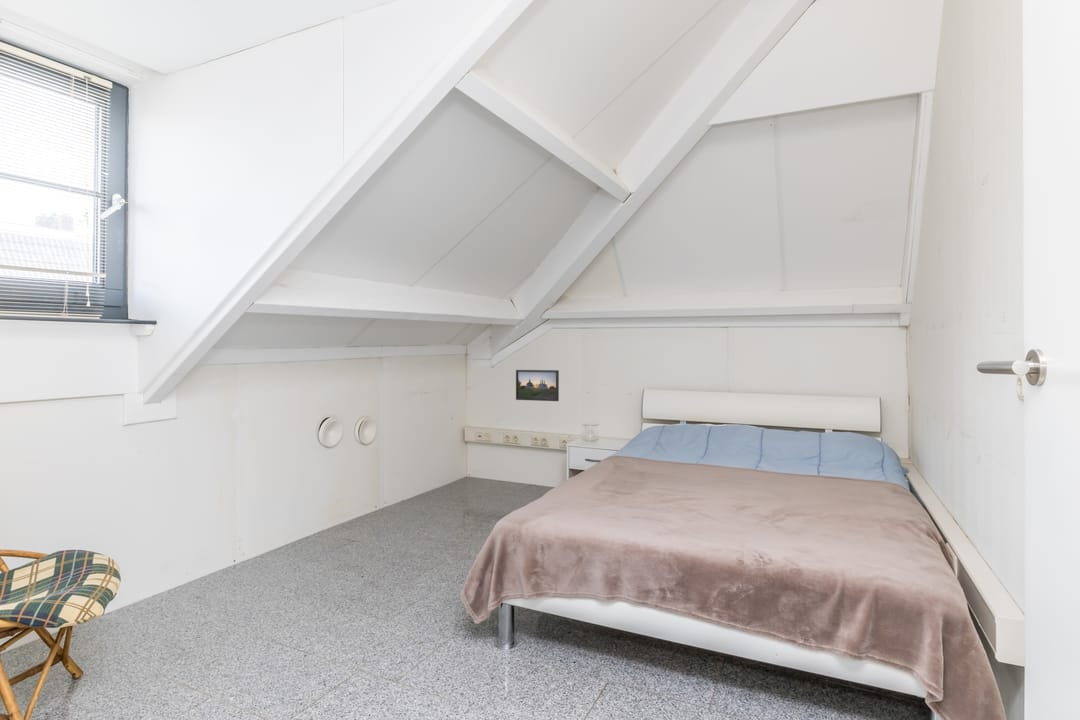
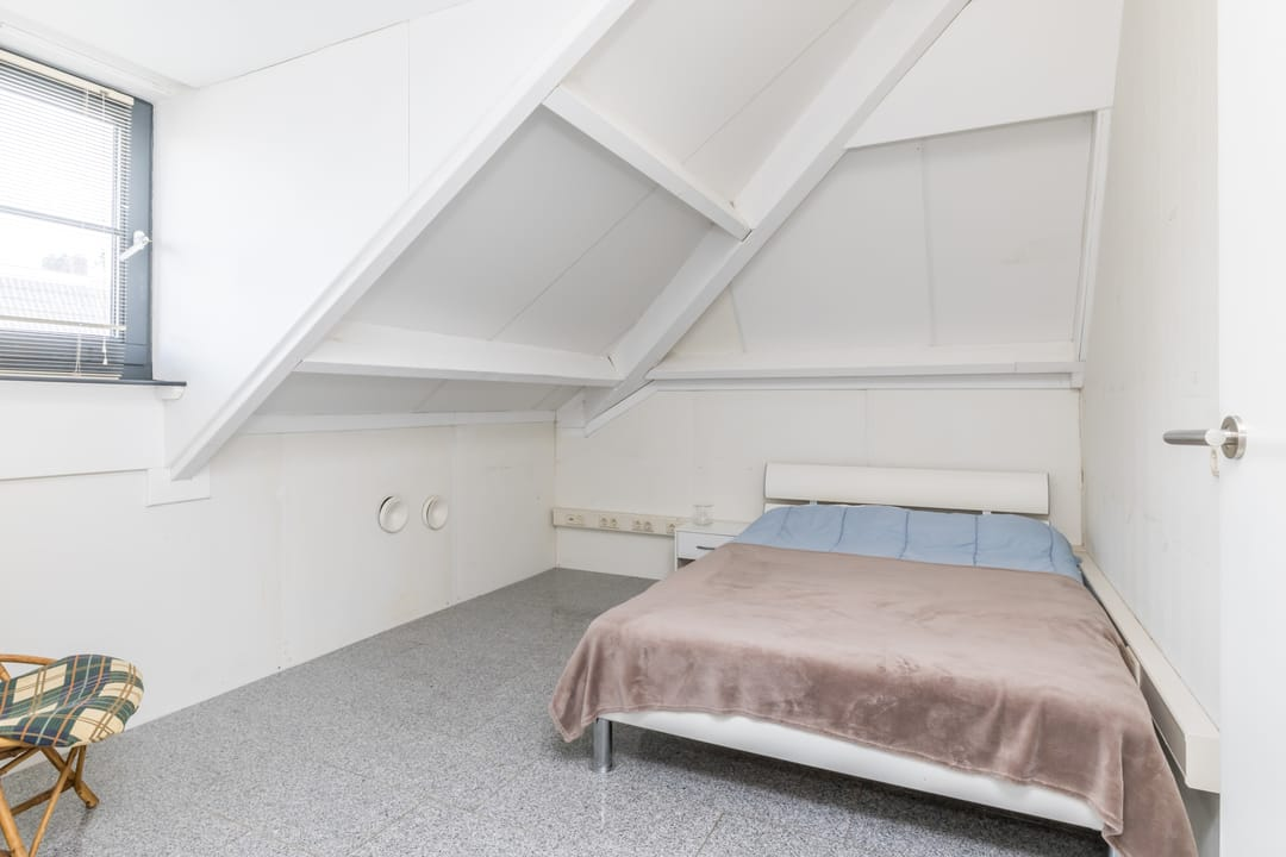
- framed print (537, 385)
